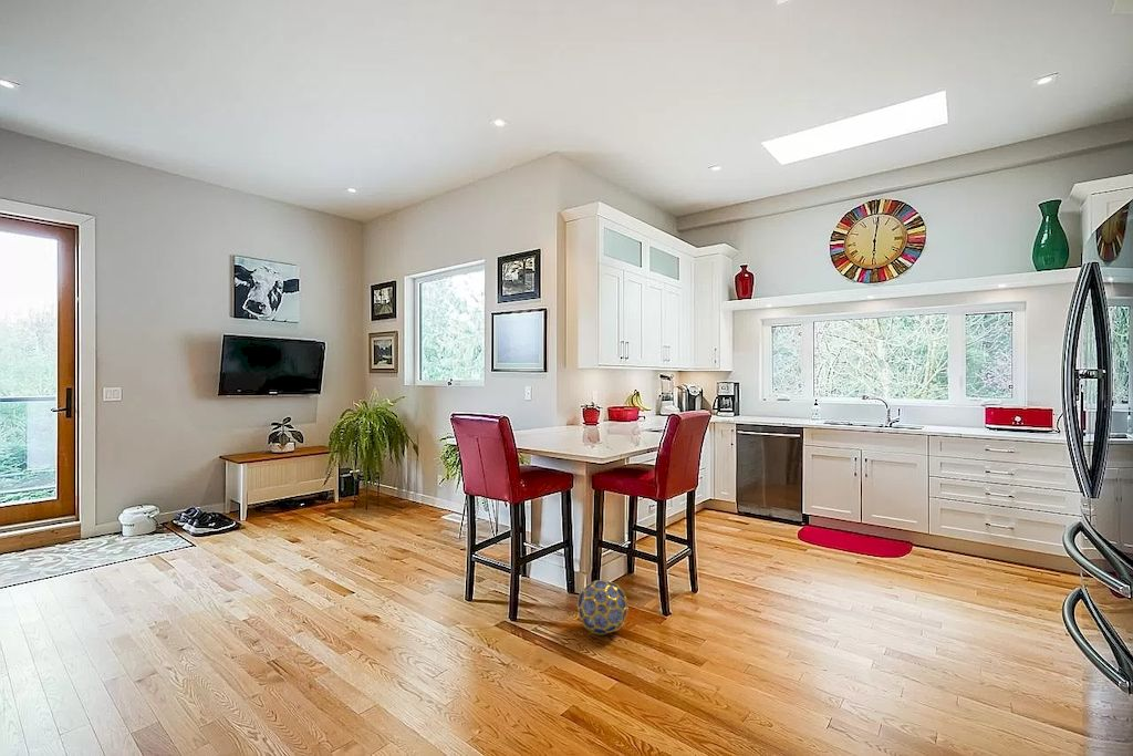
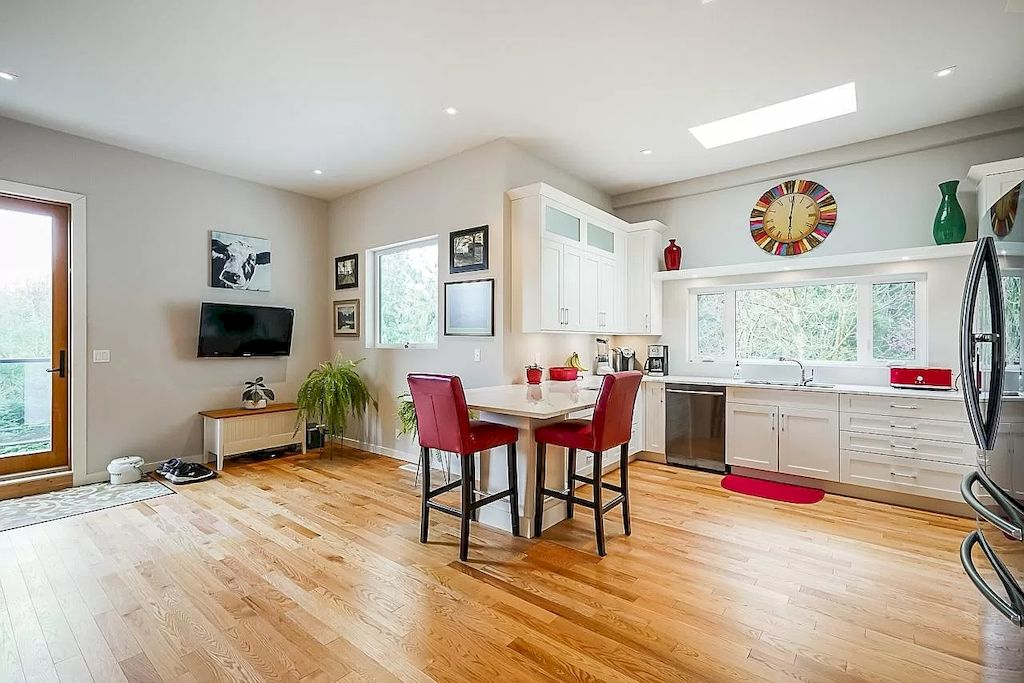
- ball (602, 605)
